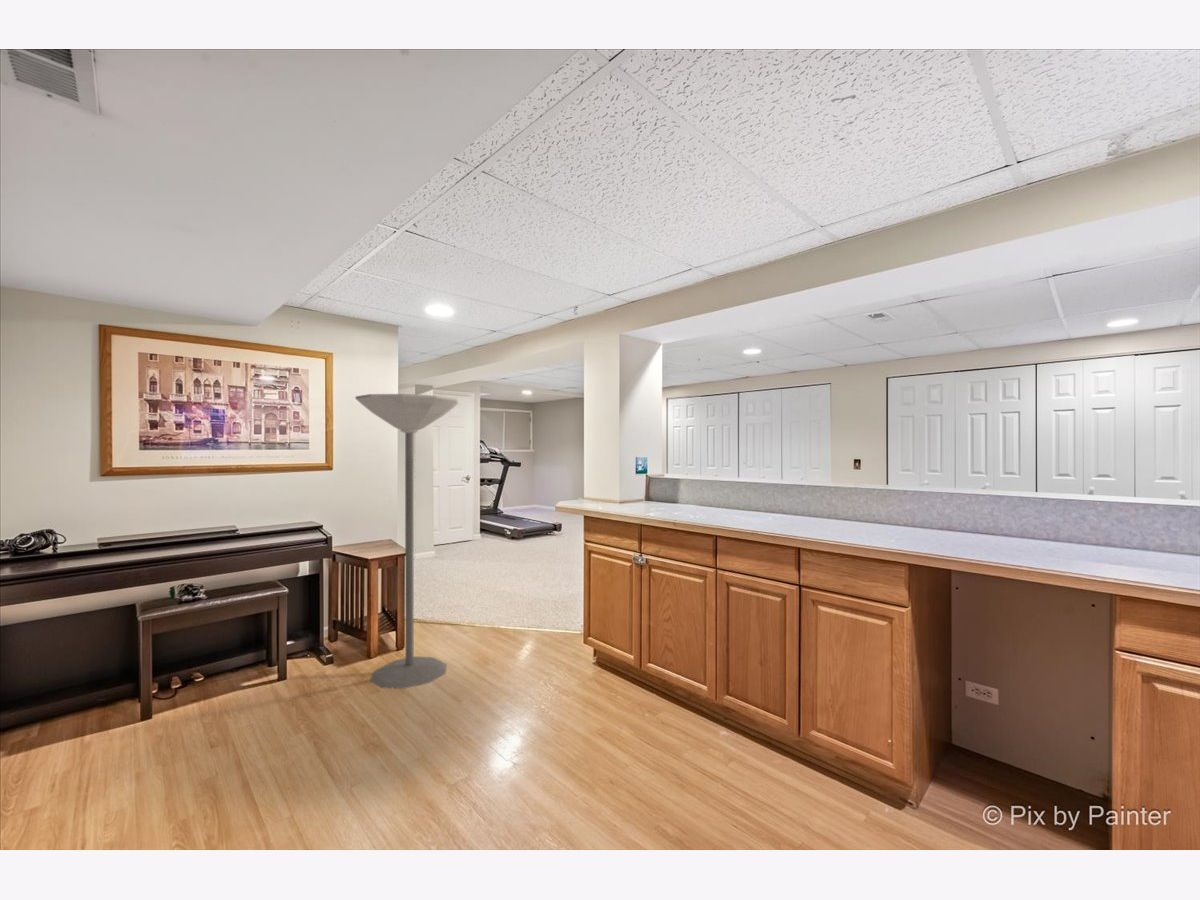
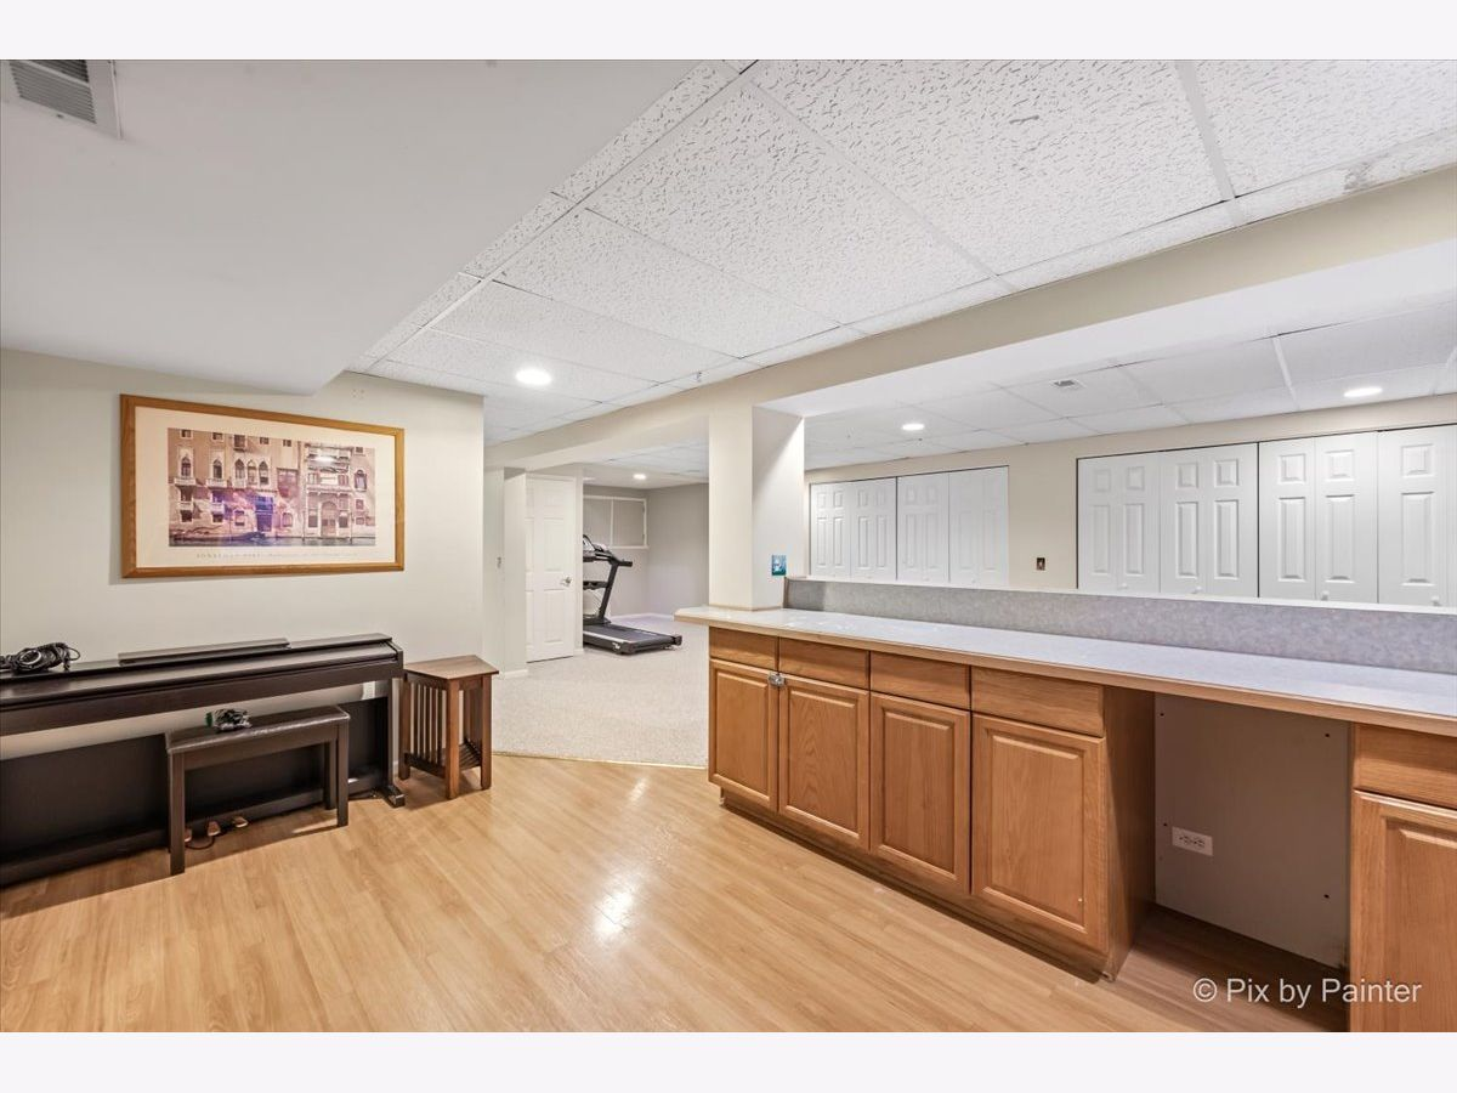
- floor lamp (409, 535)
